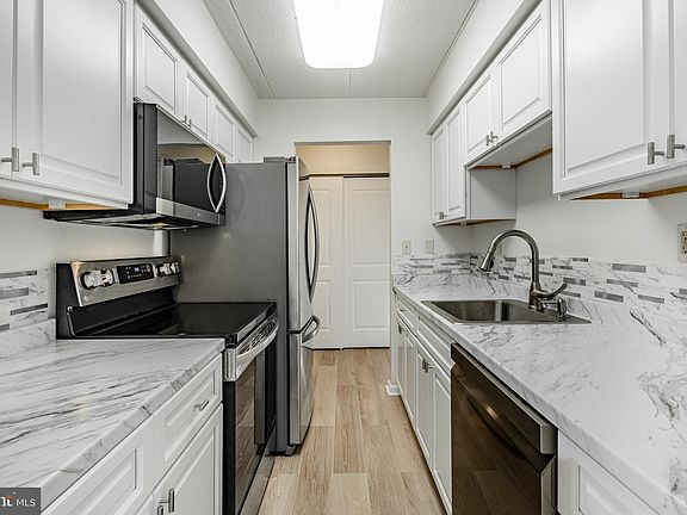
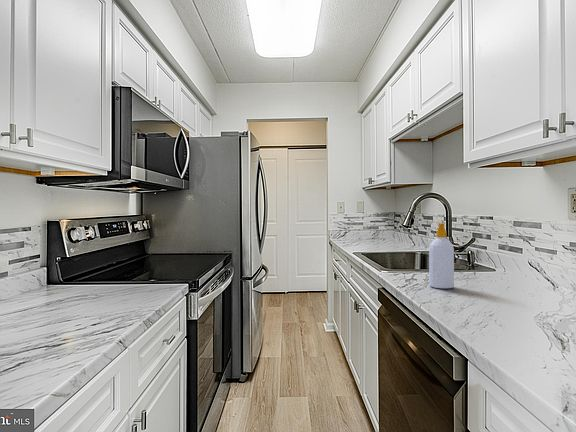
+ soap bottle (441, 254)
